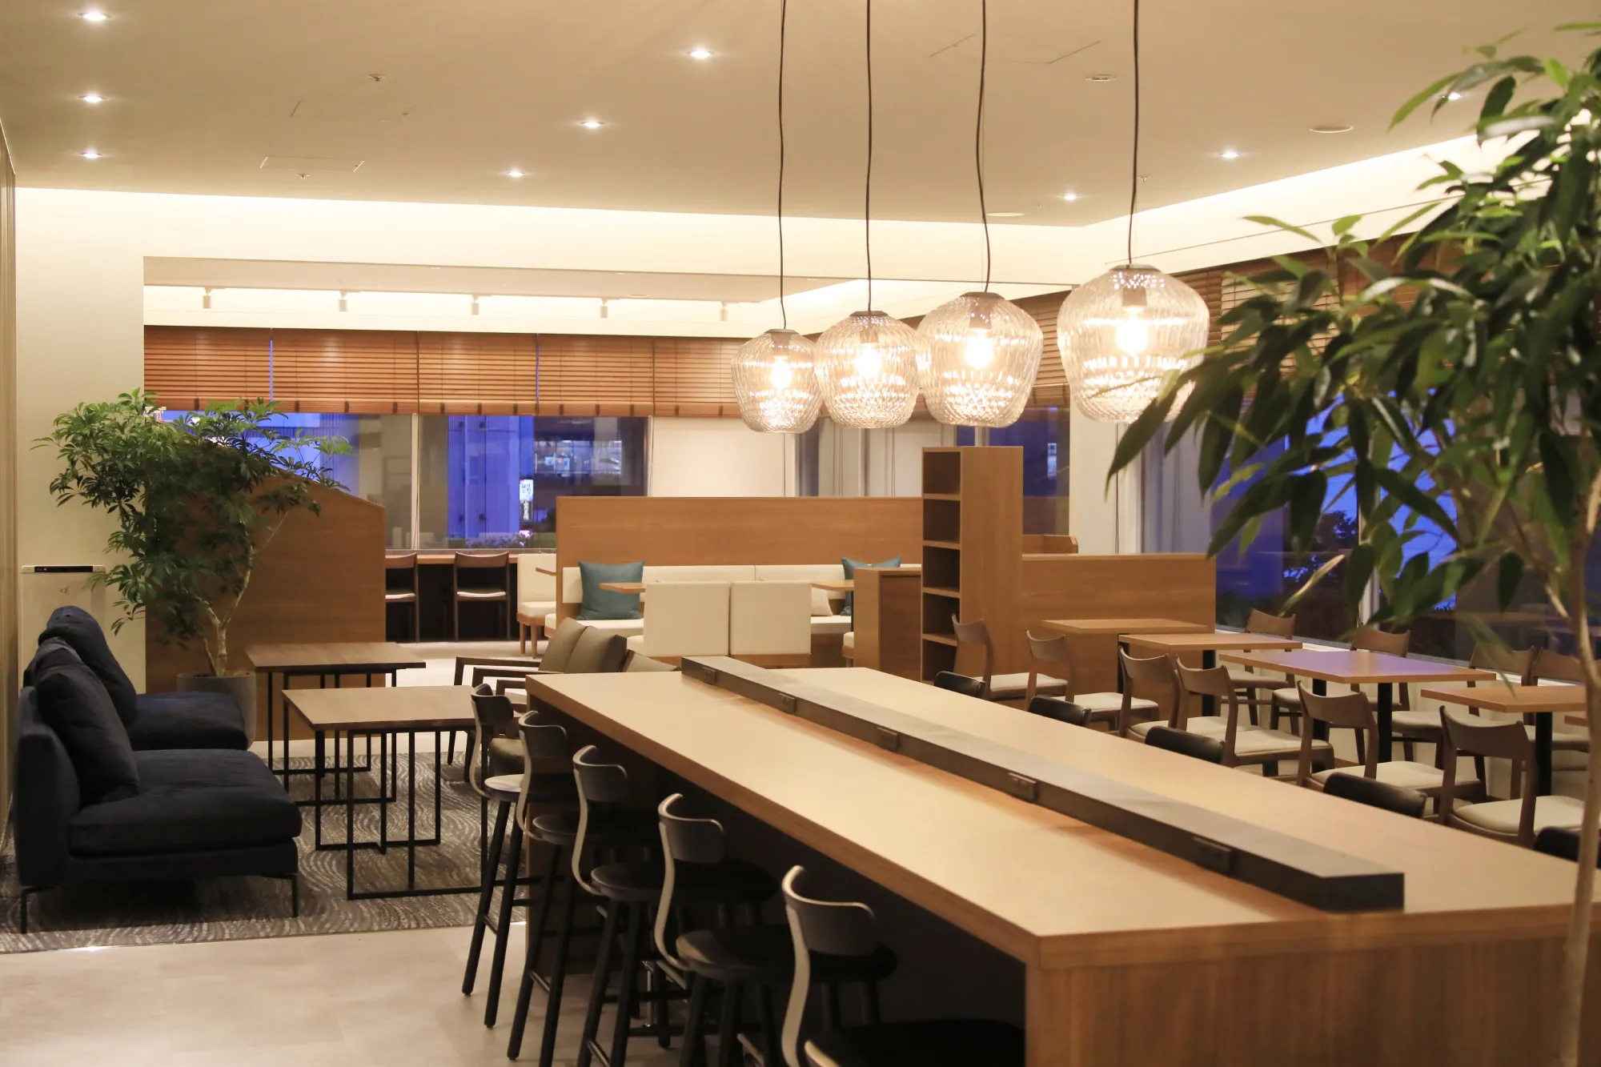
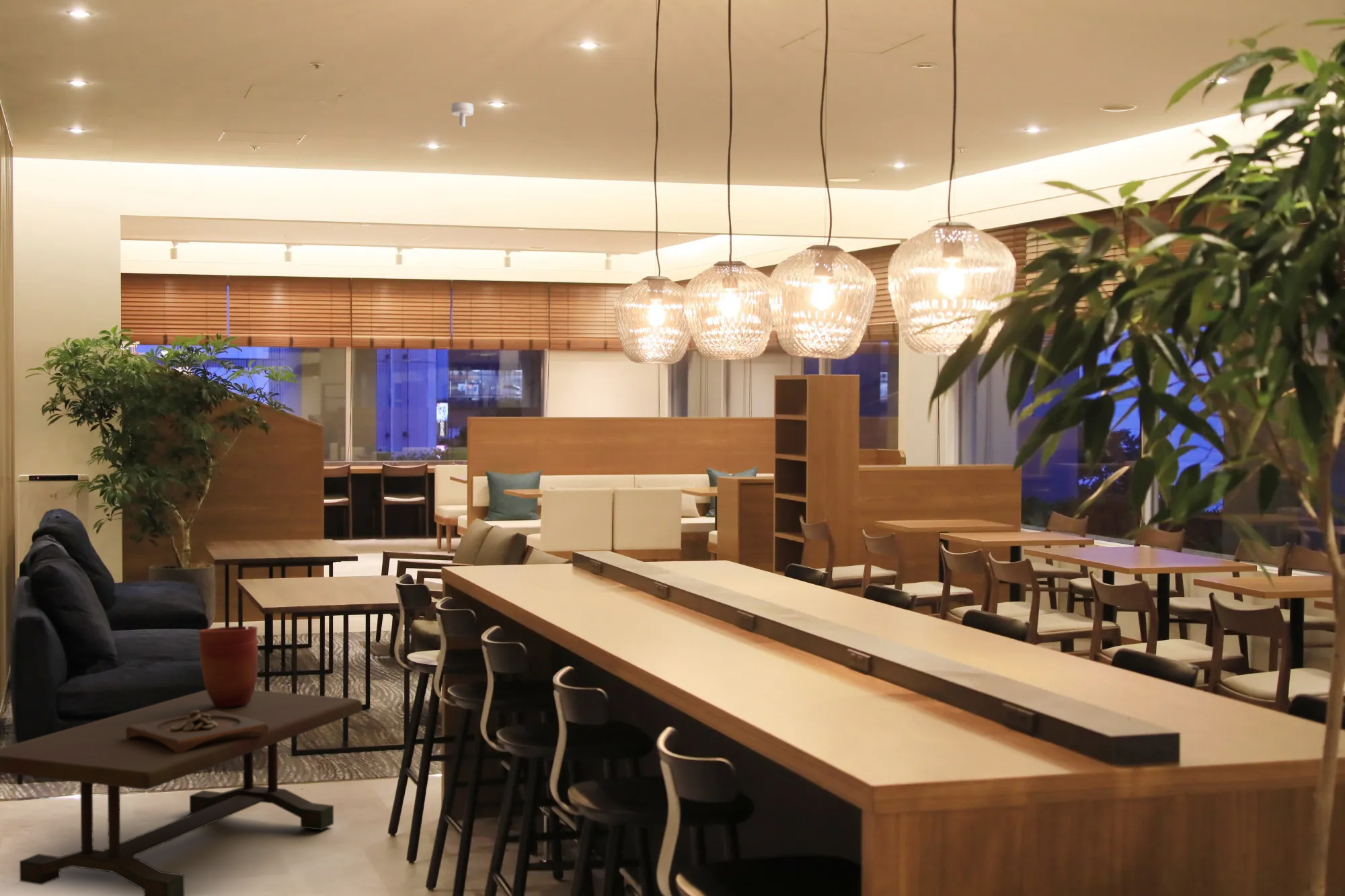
+ wooden tray (198, 723)
+ vase (229, 665)
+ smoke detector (462, 116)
+ coffee table (190, 795)
